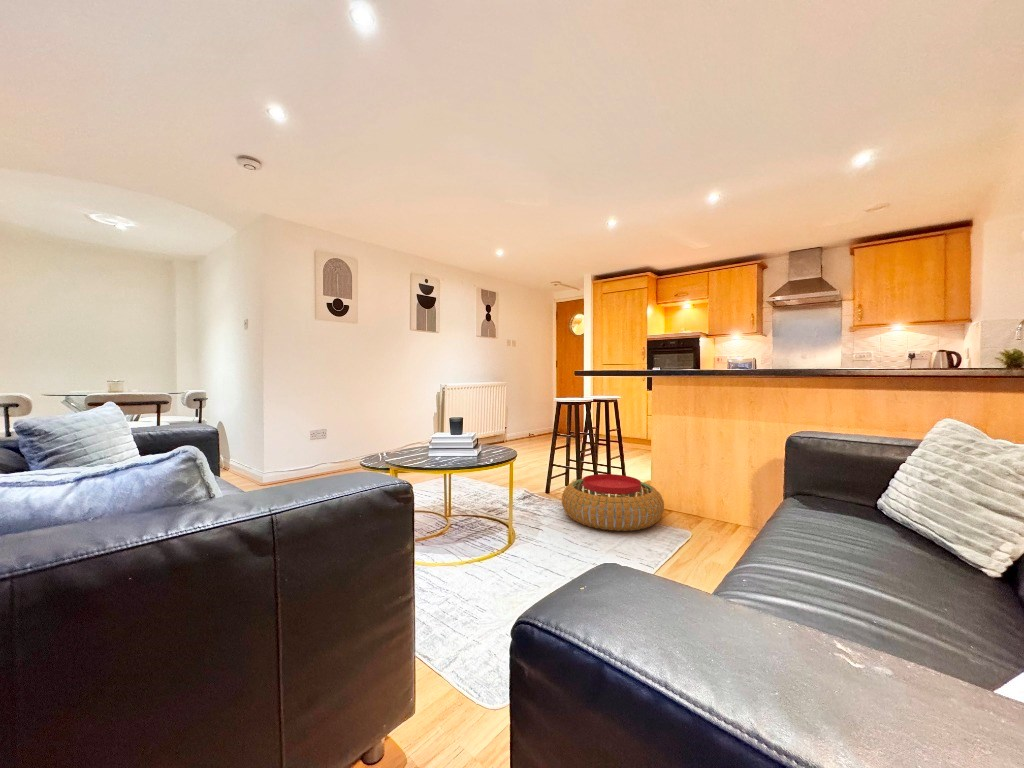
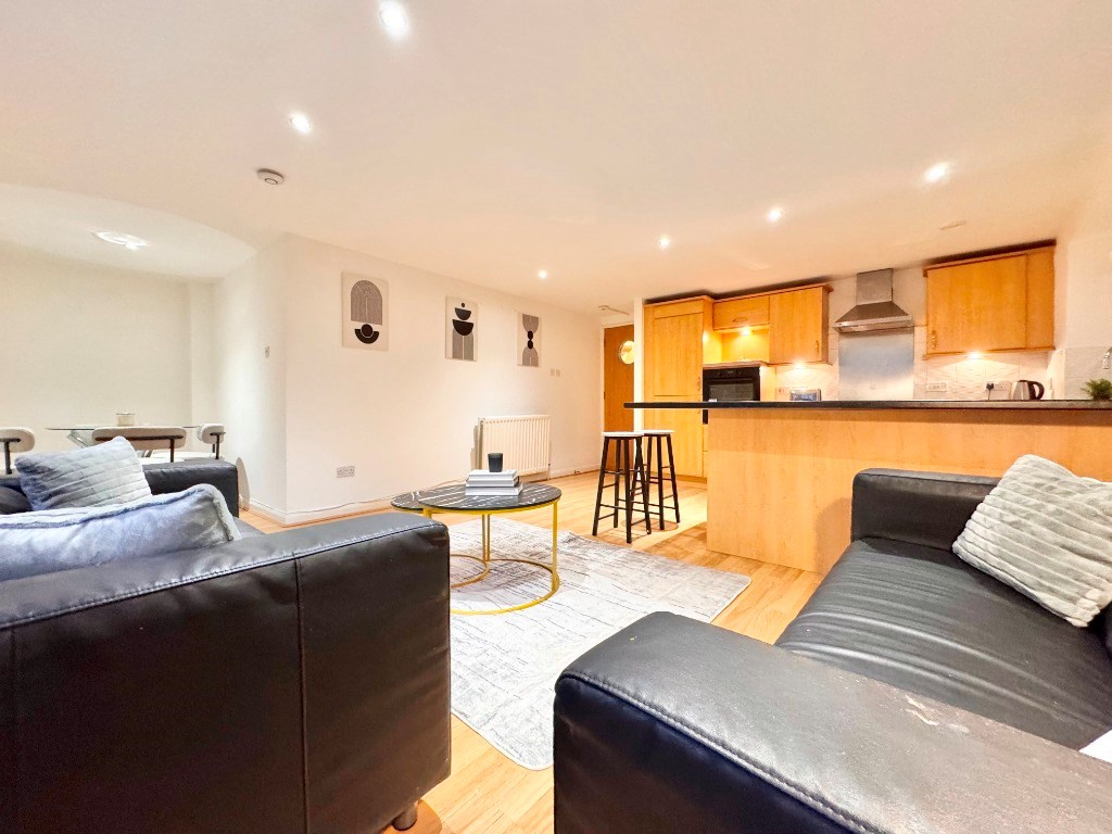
- pouf (611, 498)
